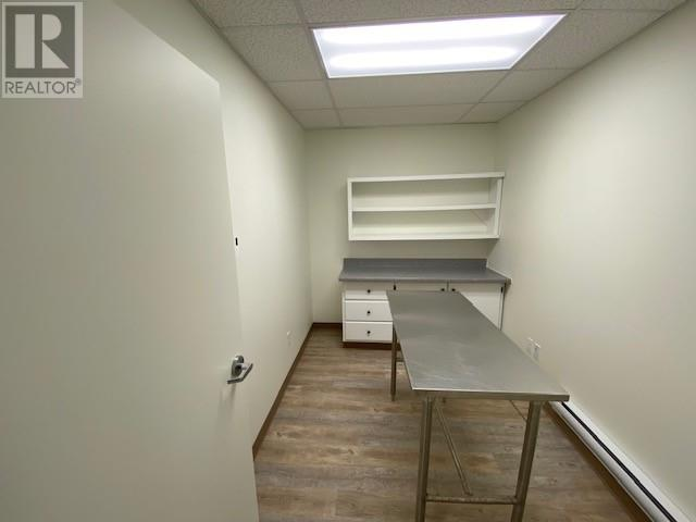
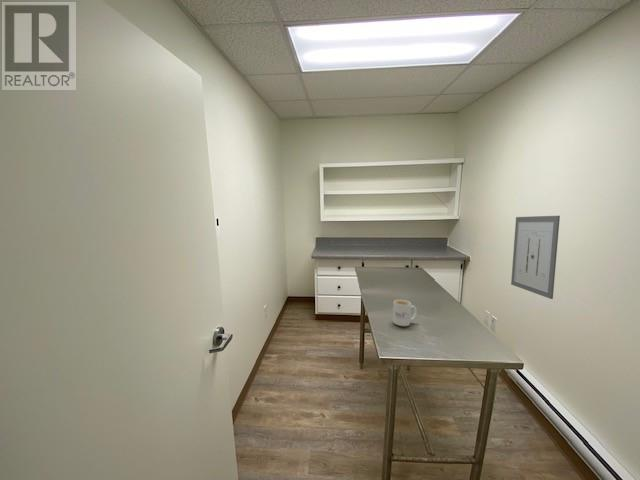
+ mug (404, 312)
+ wall art (532, 254)
